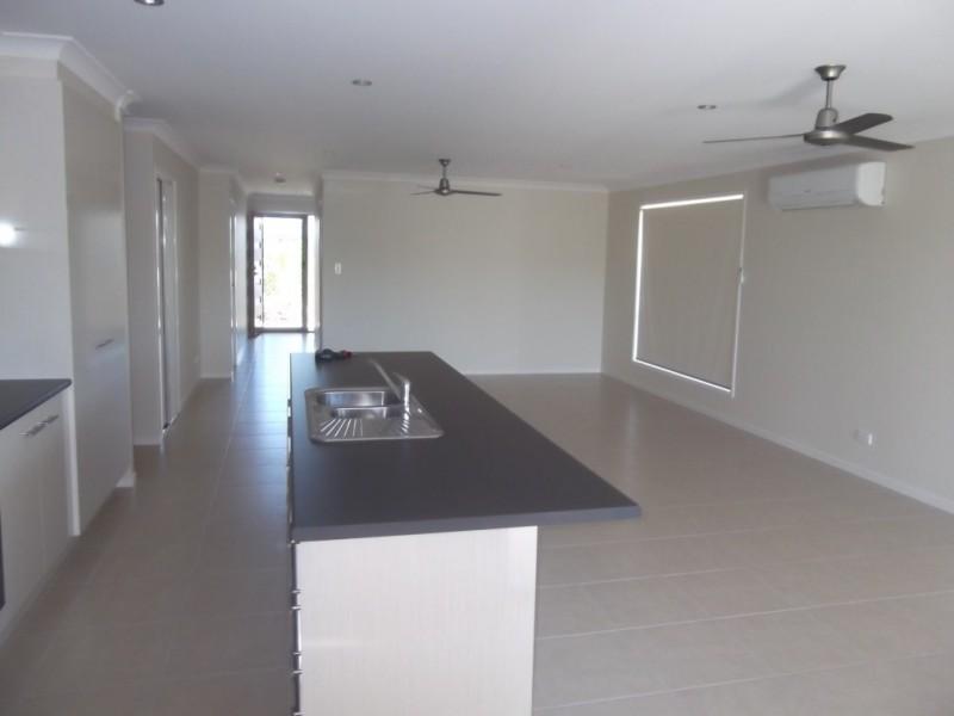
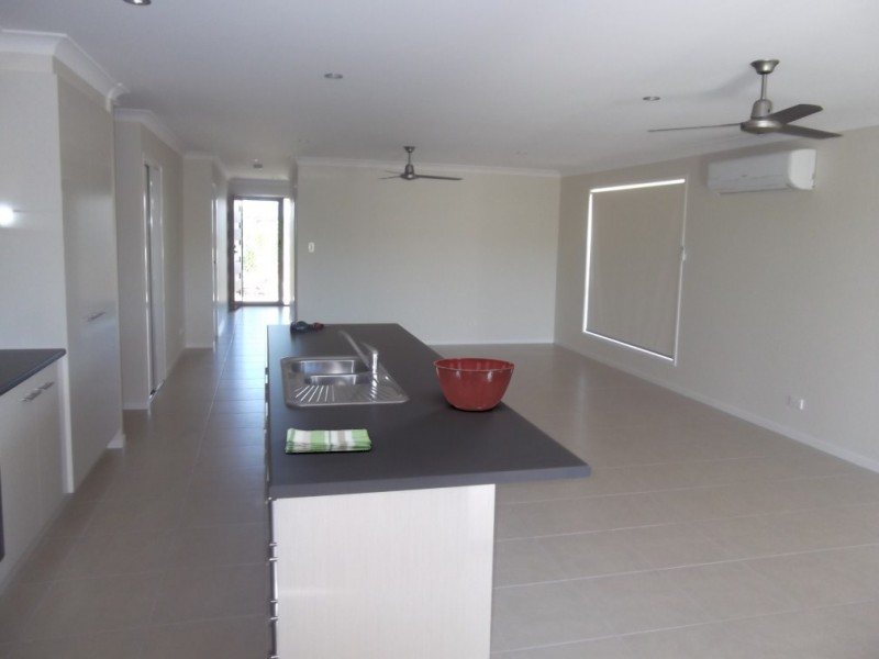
+ mixing bowl (474, 384)
+ dish towel (327, 437)
